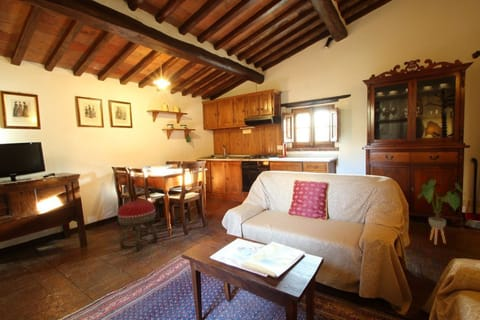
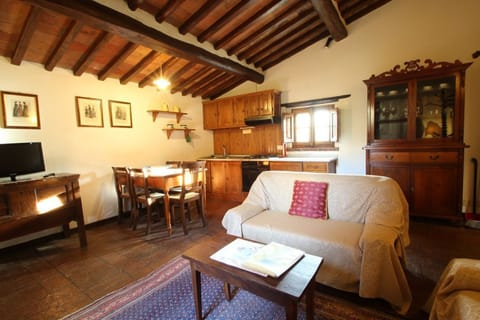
- house plant (440, 210)
- footstool (137, 223)
